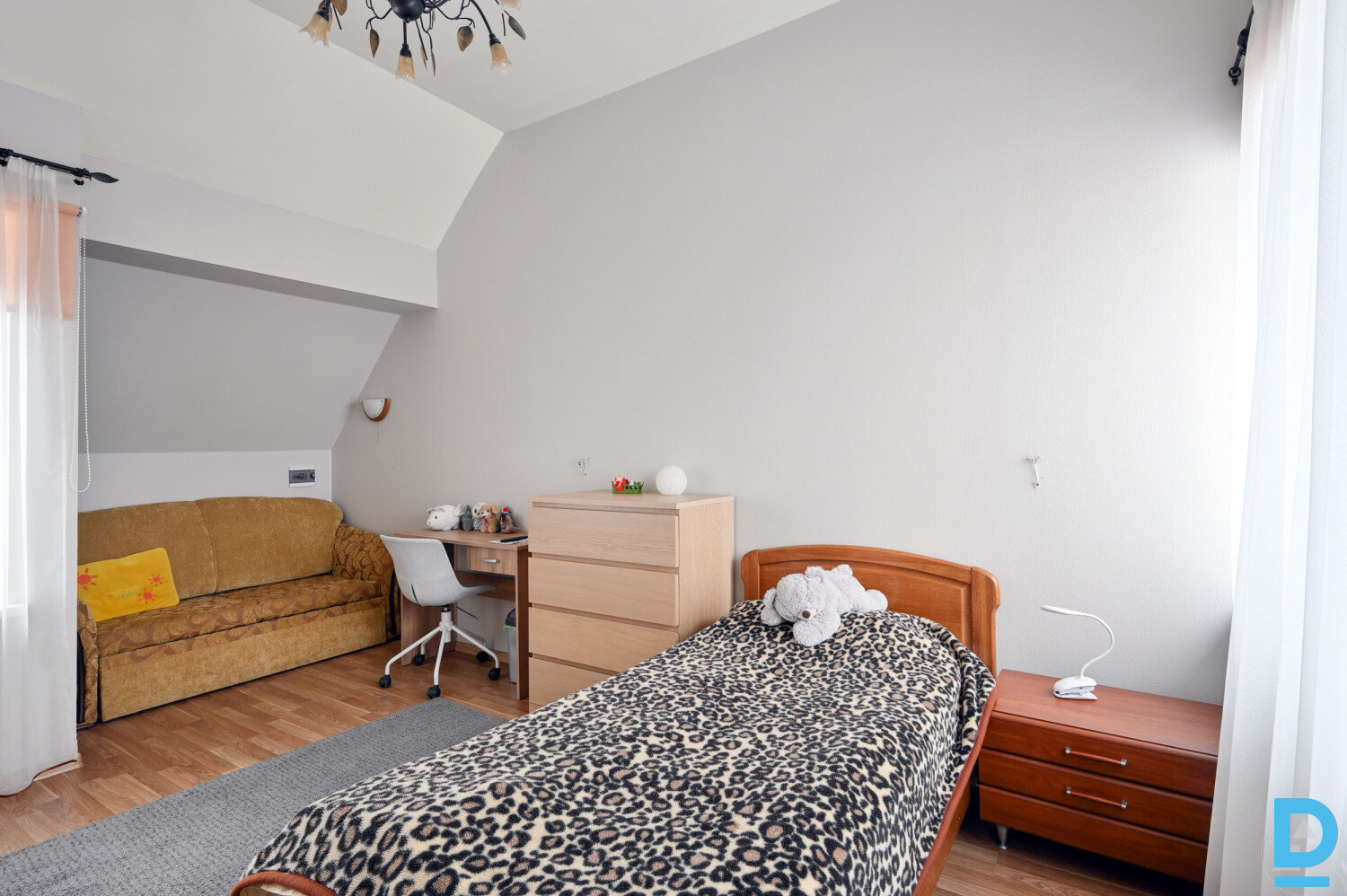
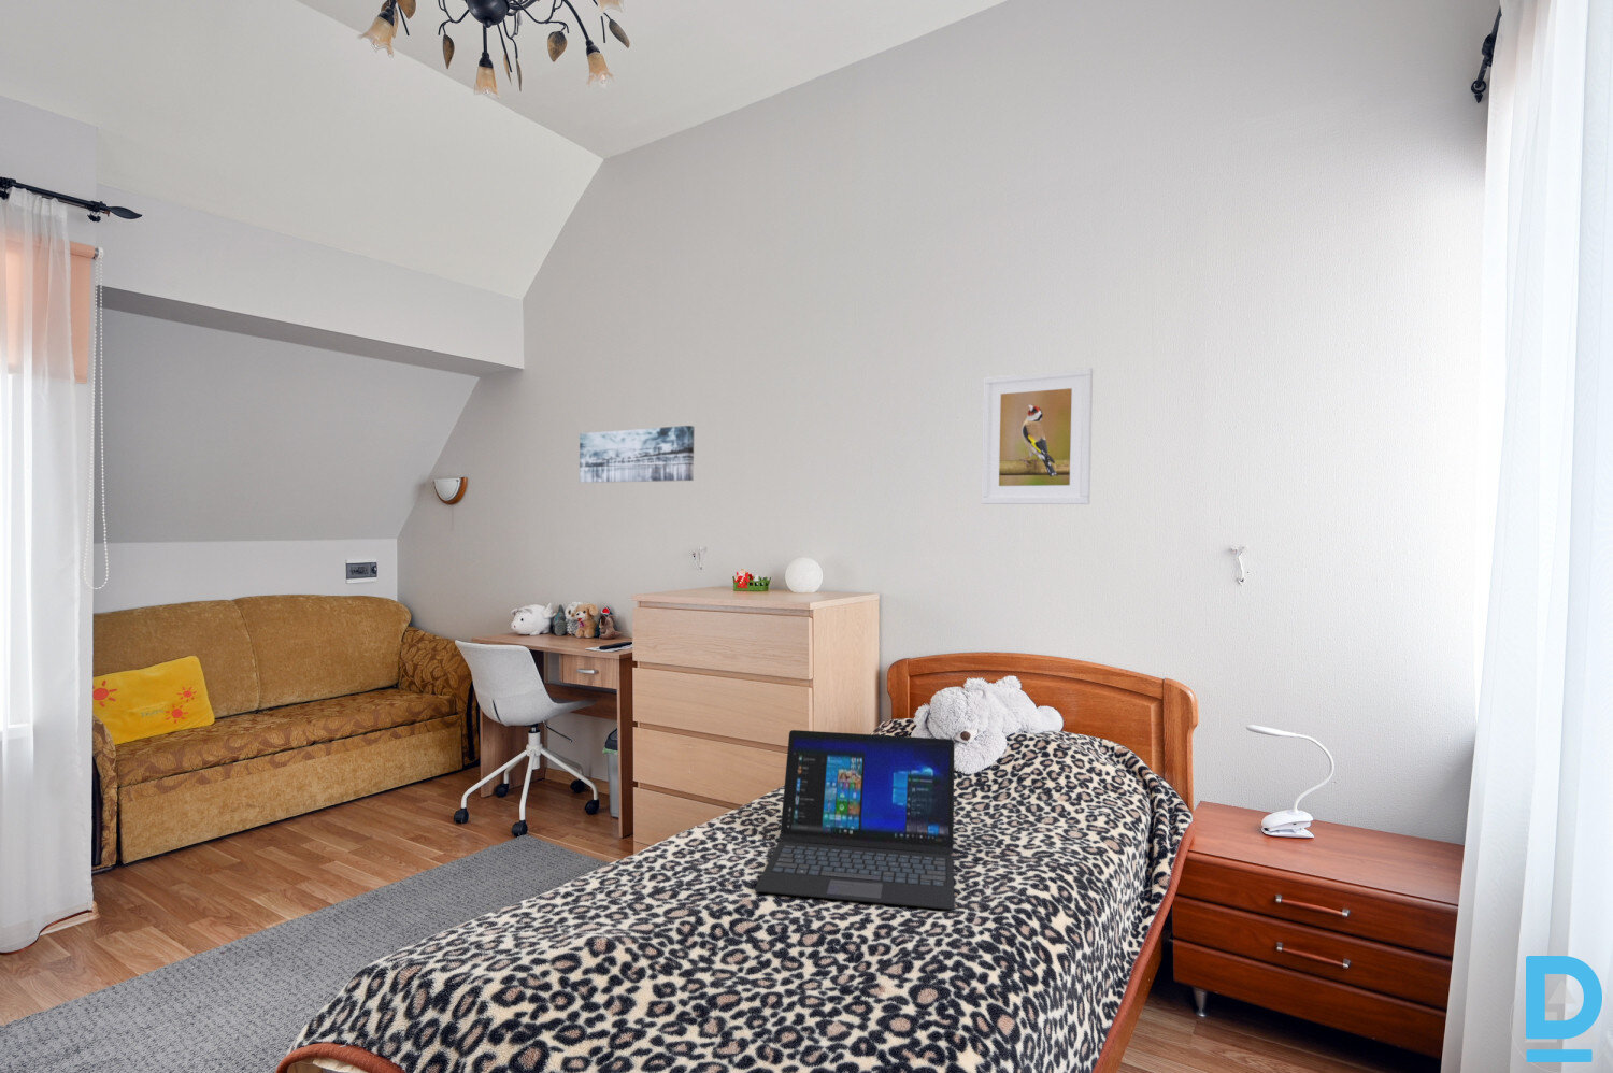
+ laptop (862, 808)
+ wall art (633, 455)
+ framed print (1035, 437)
